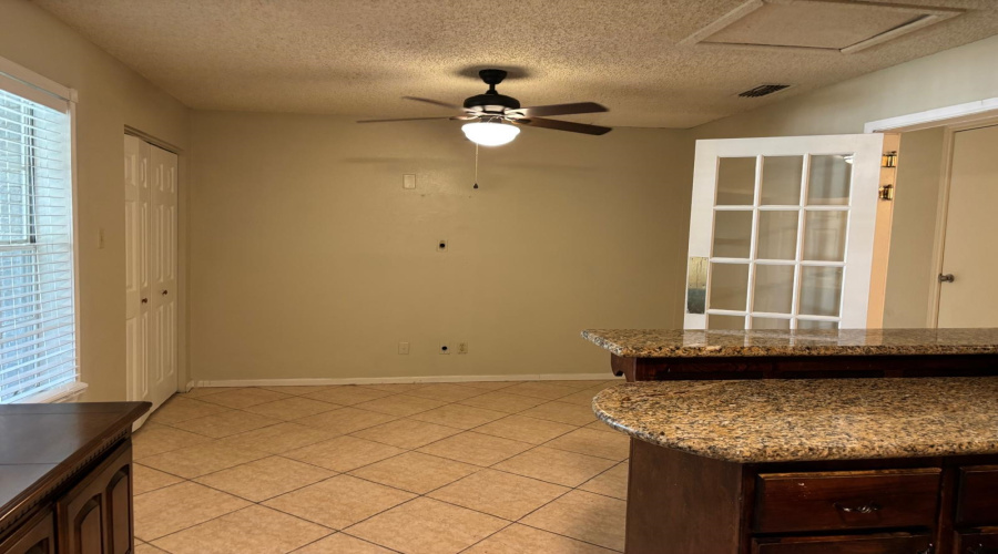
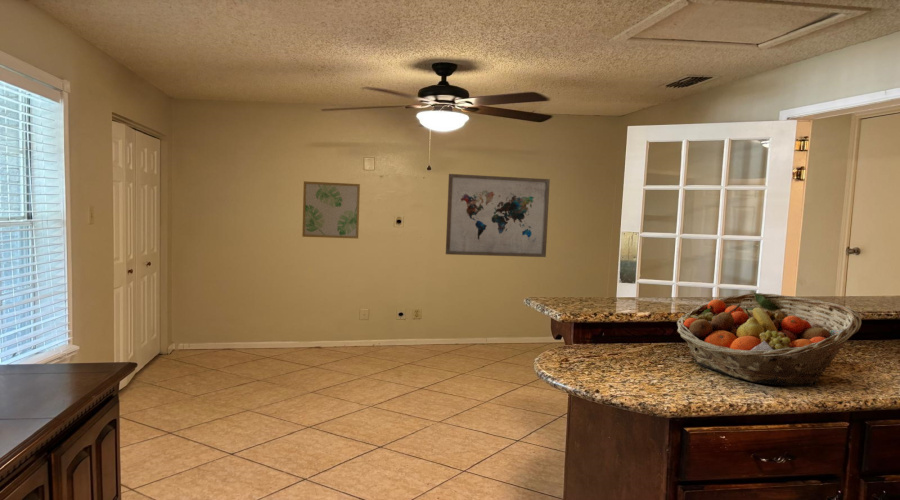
+ fruit basket (760, 334)
+ wall art (498, 216)
+ wall art (331, 210)
